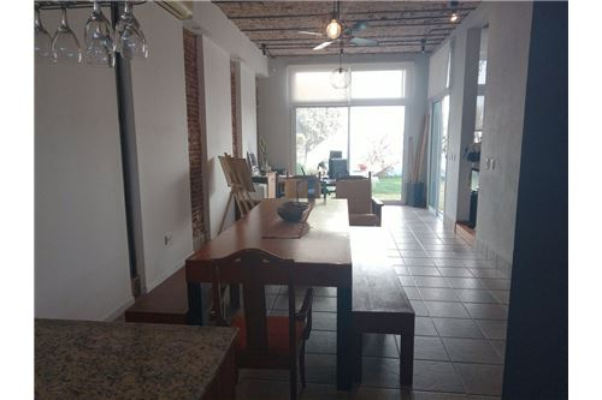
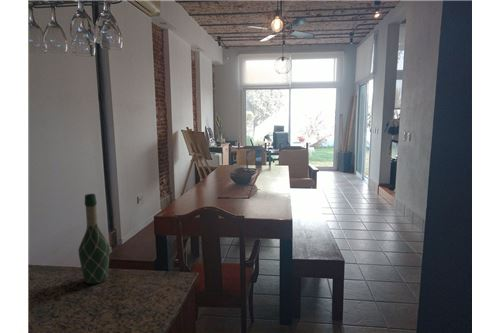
+ wine bottle (93, 237)
